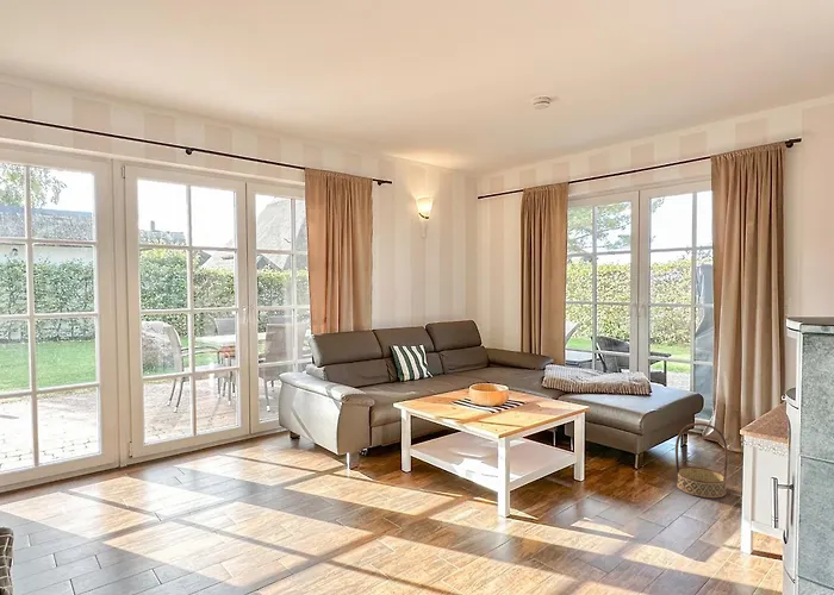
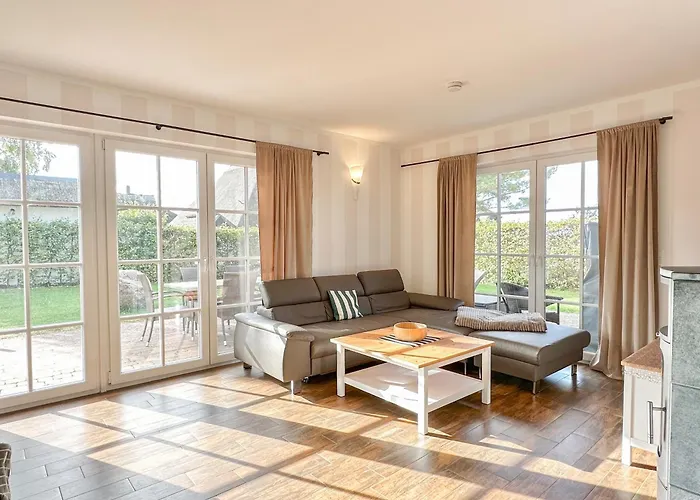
- basket (697, 466)
